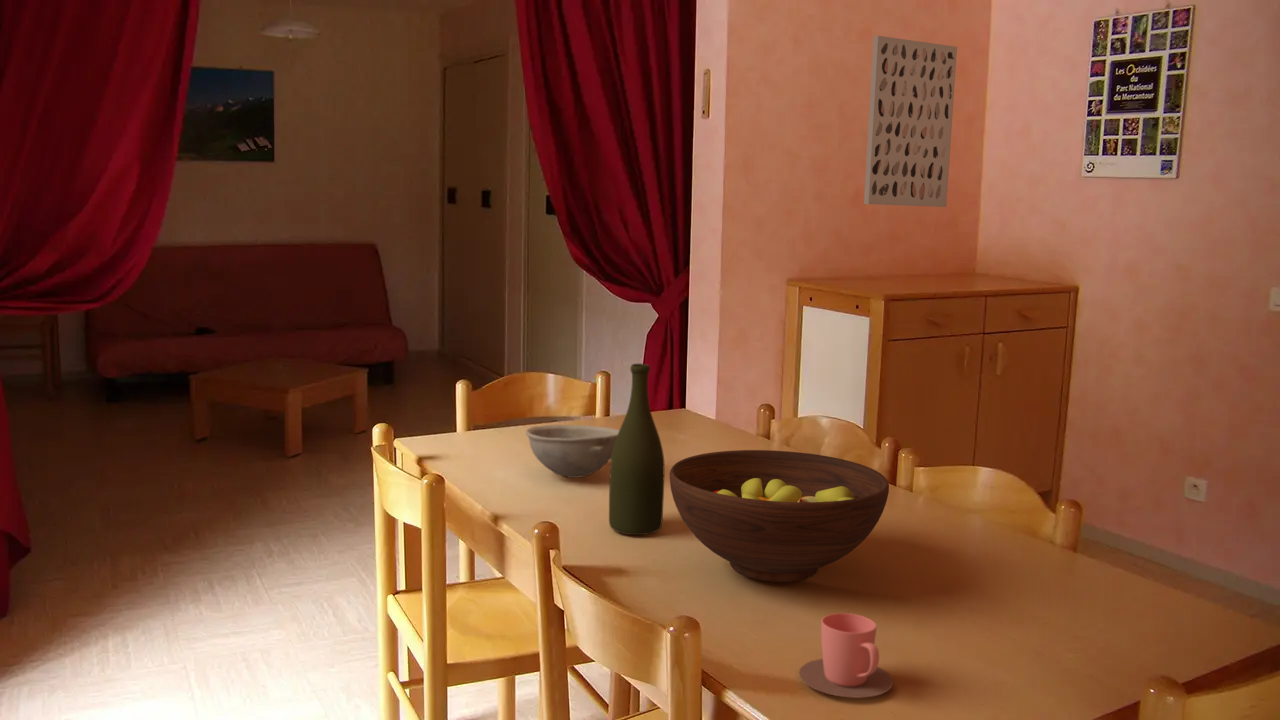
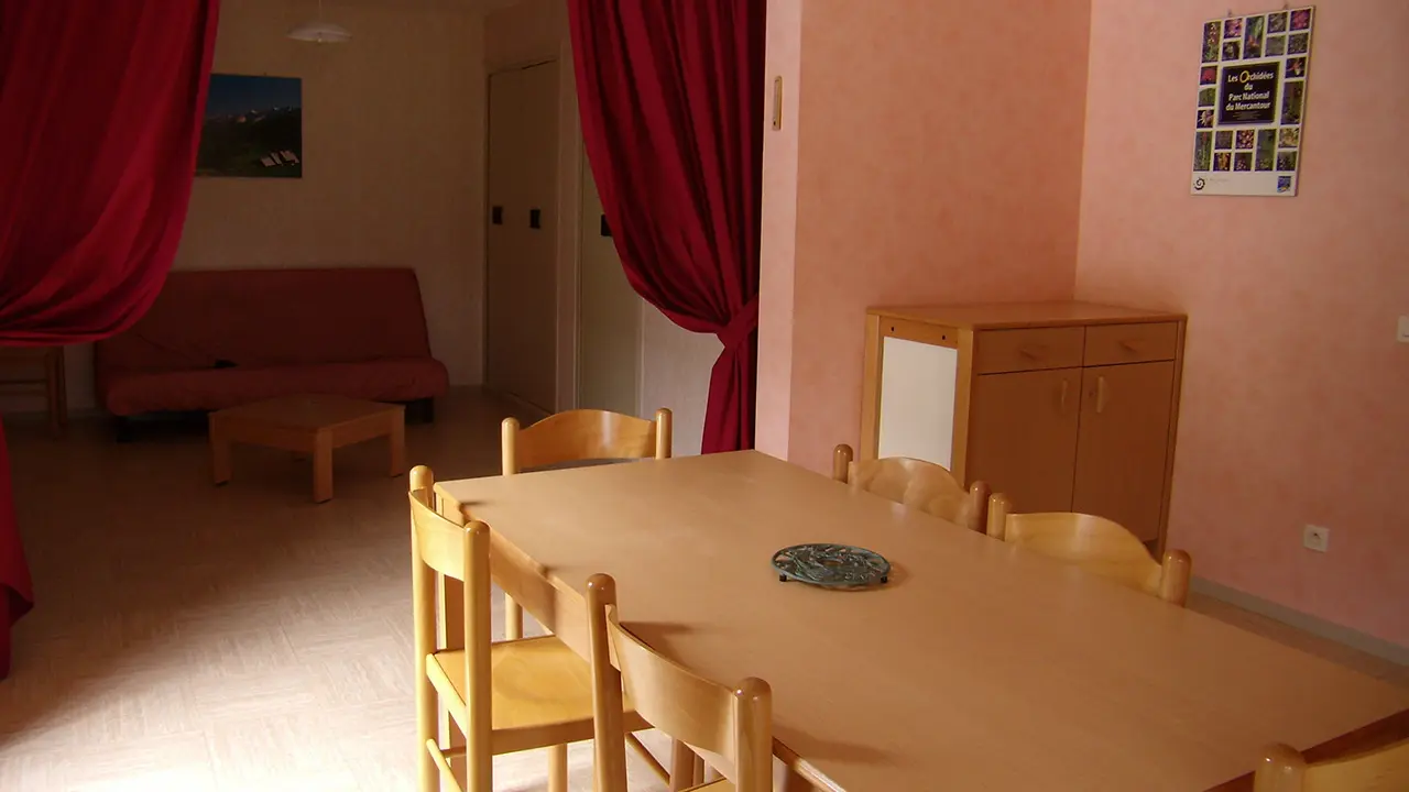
- bottle (637, 447)
- cup (847, 651)
- fruit bowl (775, 522)
- wall art (911, 124)
- bowl (573, 452)
